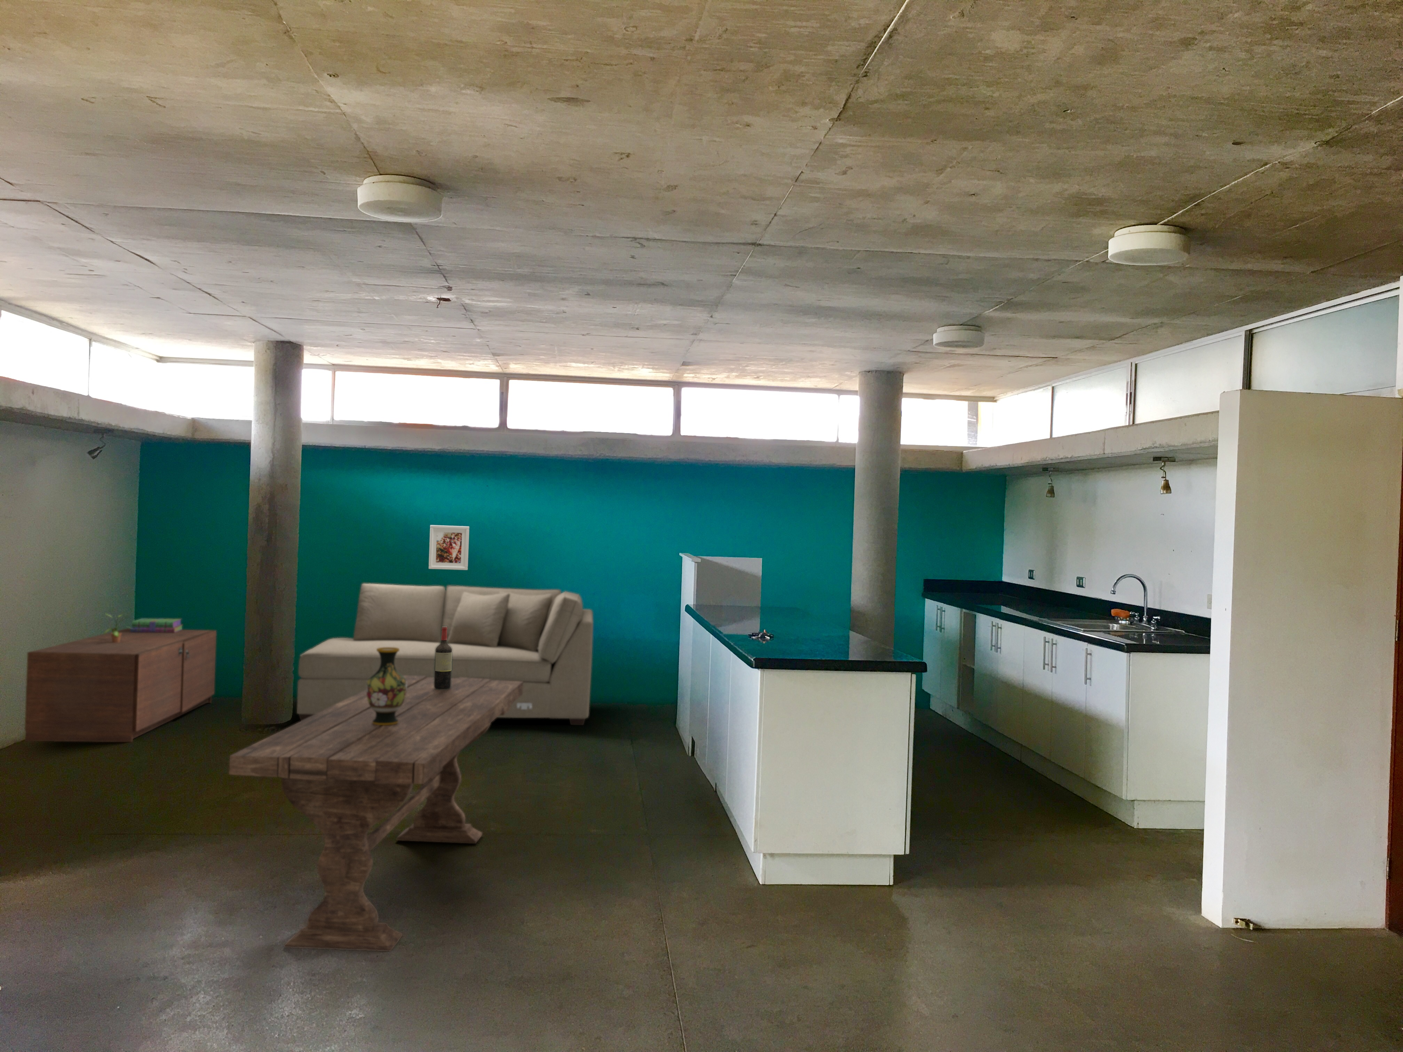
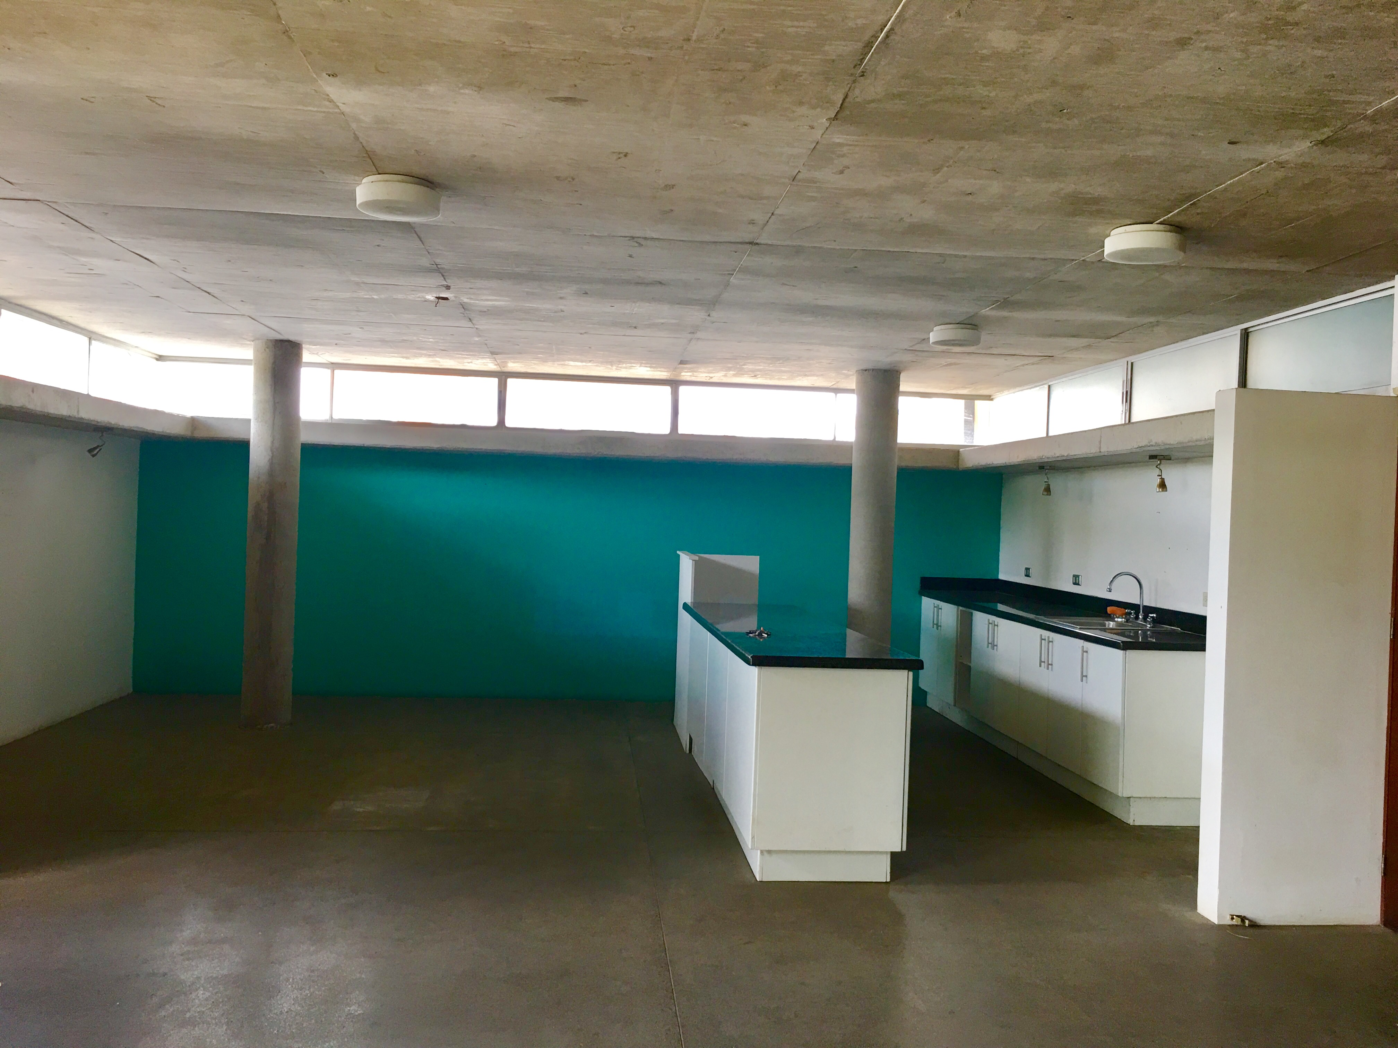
- sofa (454, 650)
- wine bottle (443, 658)
- potted plant (117, 624)
- stack of books (157, 624)
- storage trunk (133, 680)
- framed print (449, 548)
- dining table (403, 795)
- vase (387, 685)
